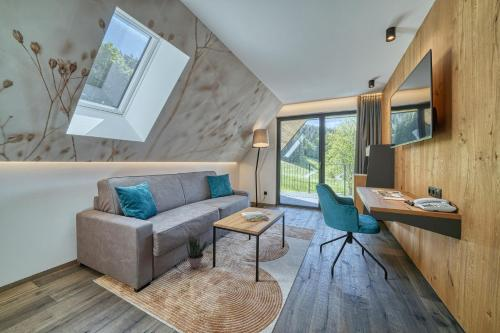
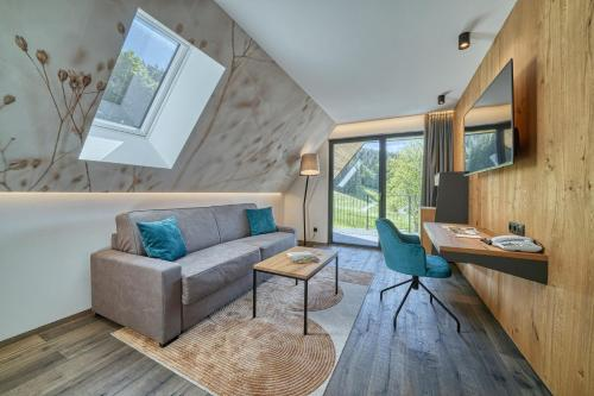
- potted plant (196, 250)
